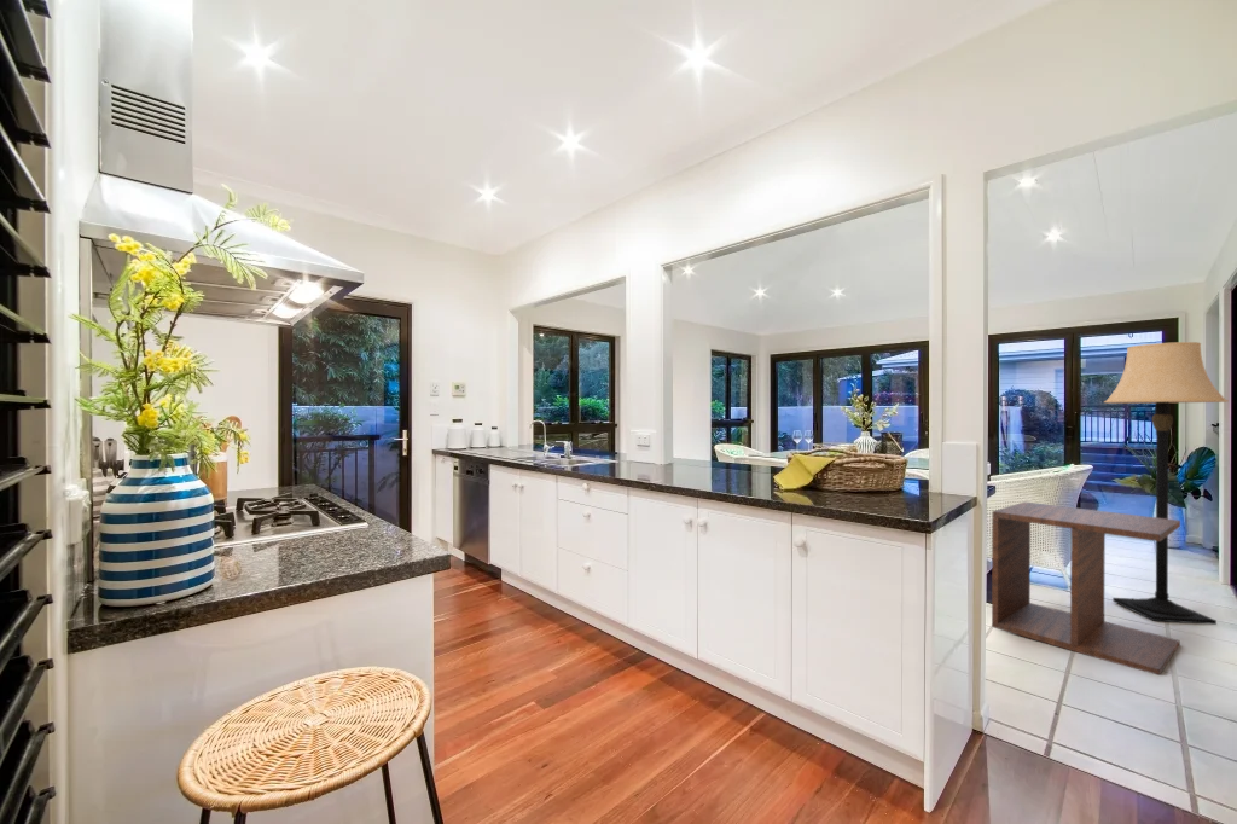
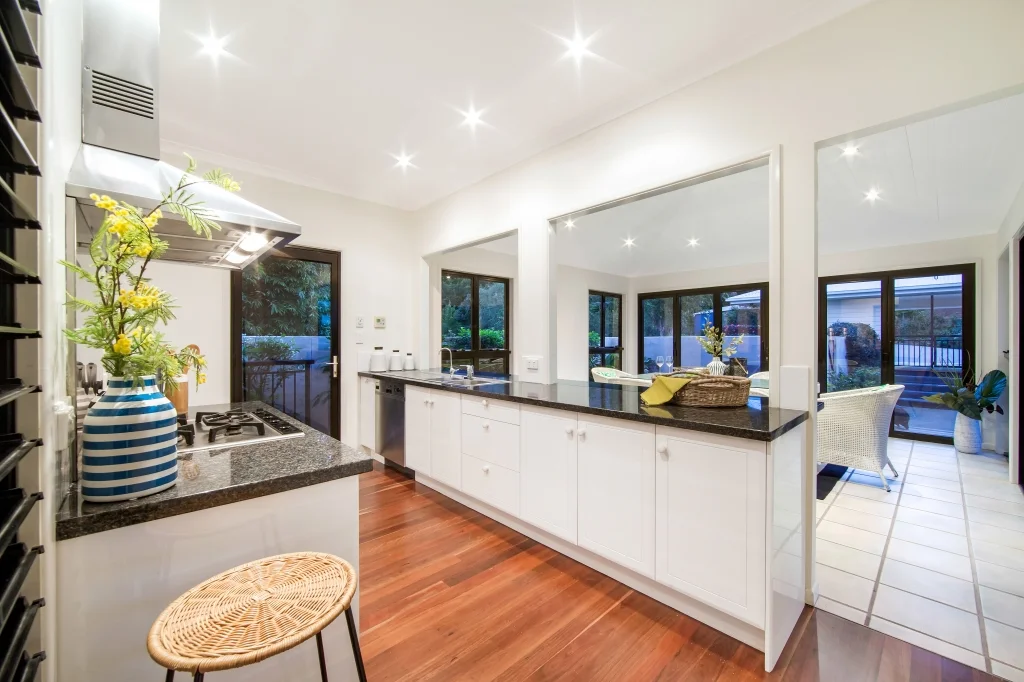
- lamp (1162, 478)
- side table (1081, 575)
